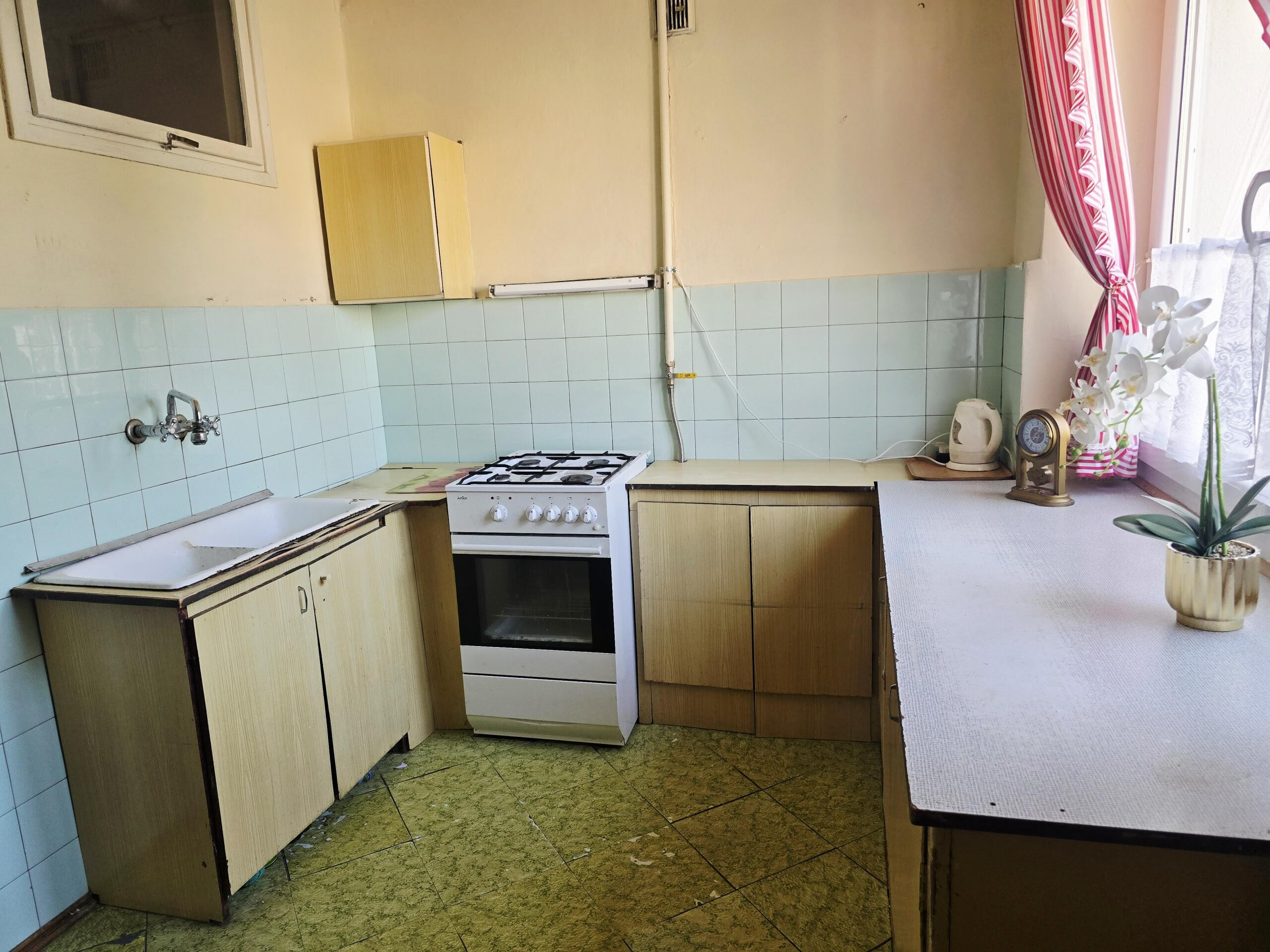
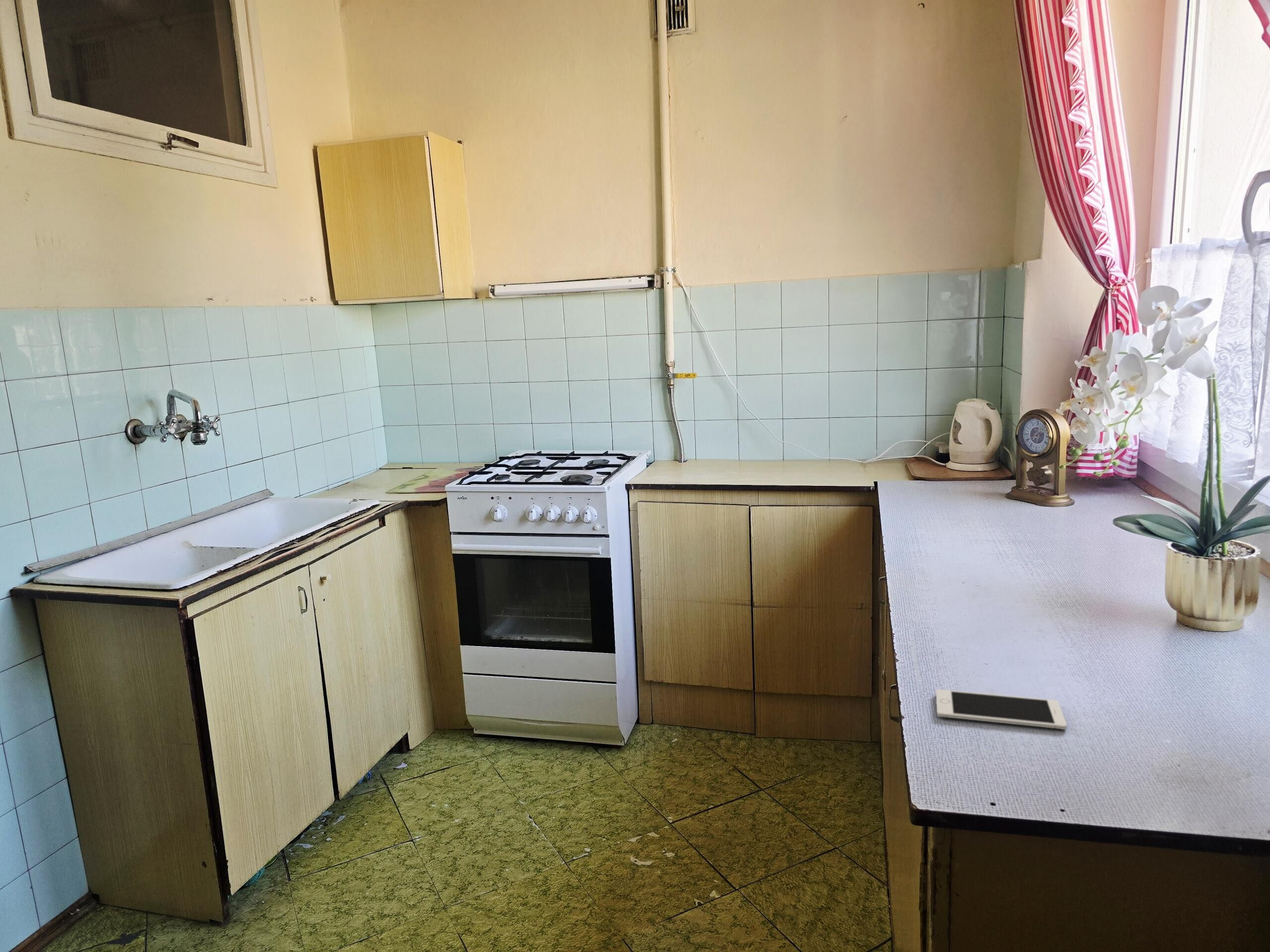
+ cell phone (998, 708)
